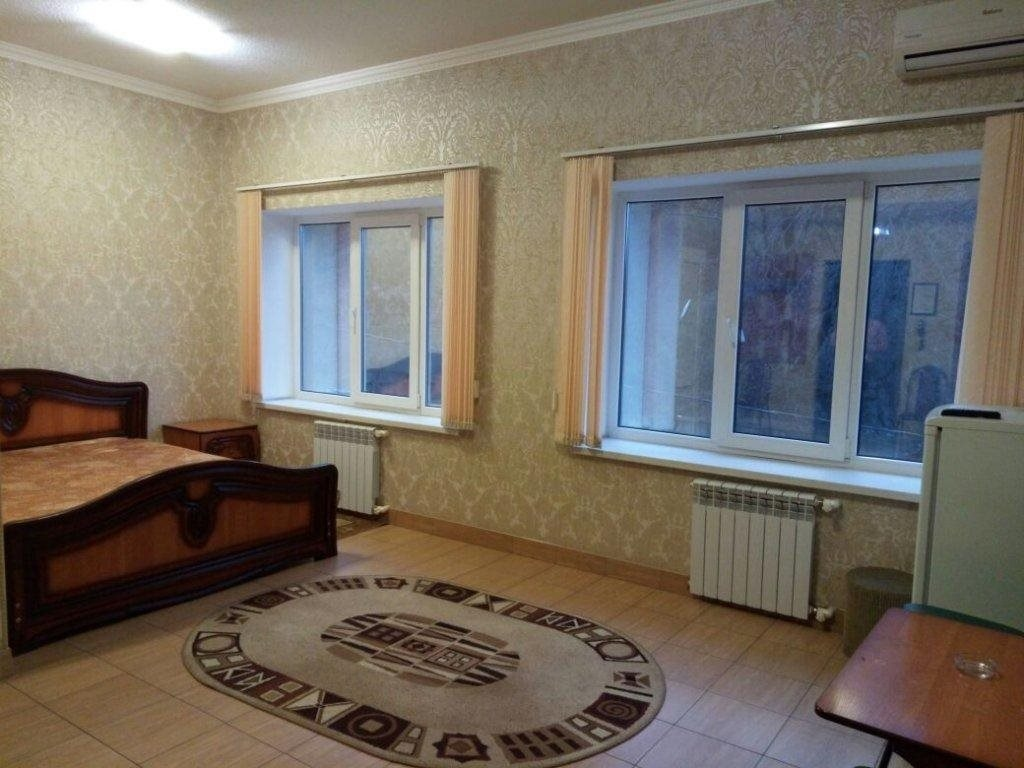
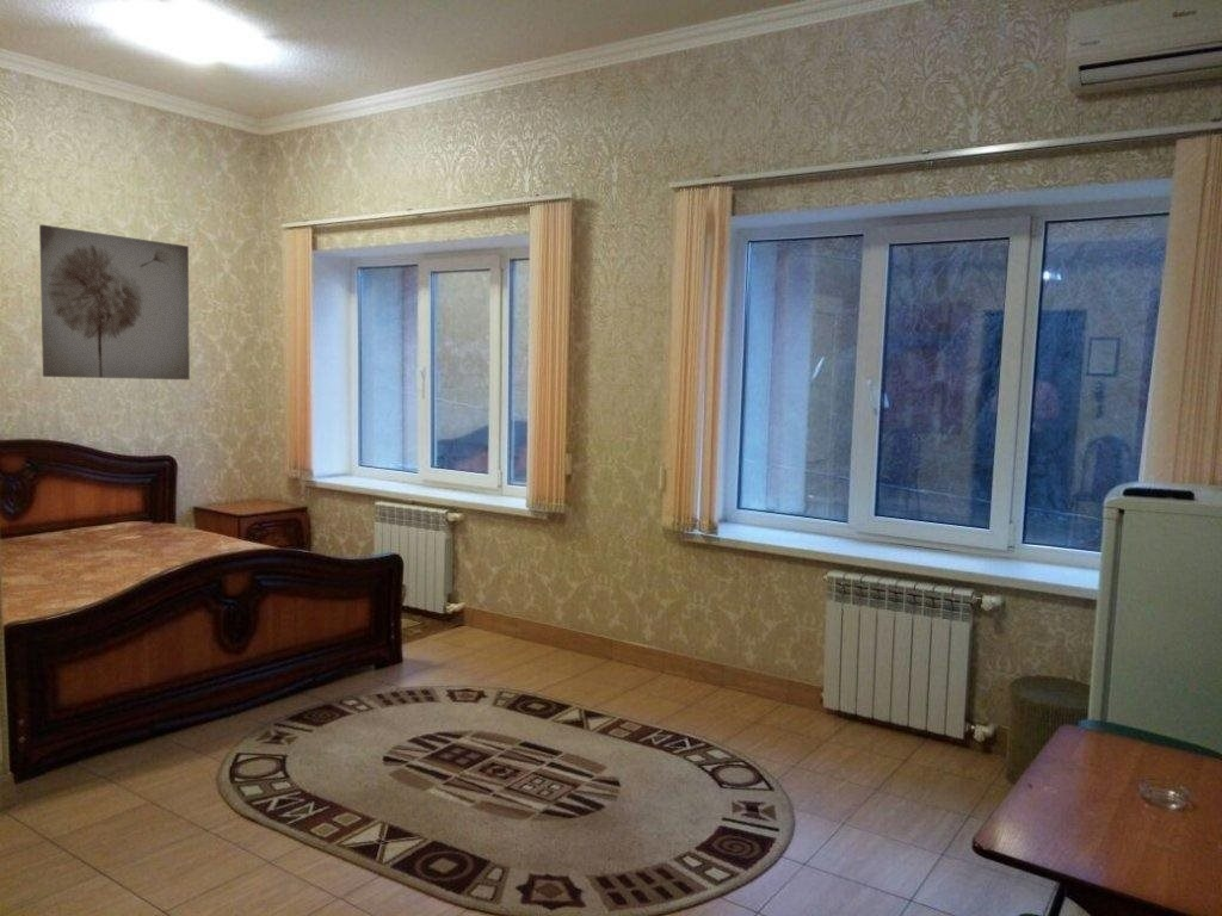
+ wall art (119, 308)
